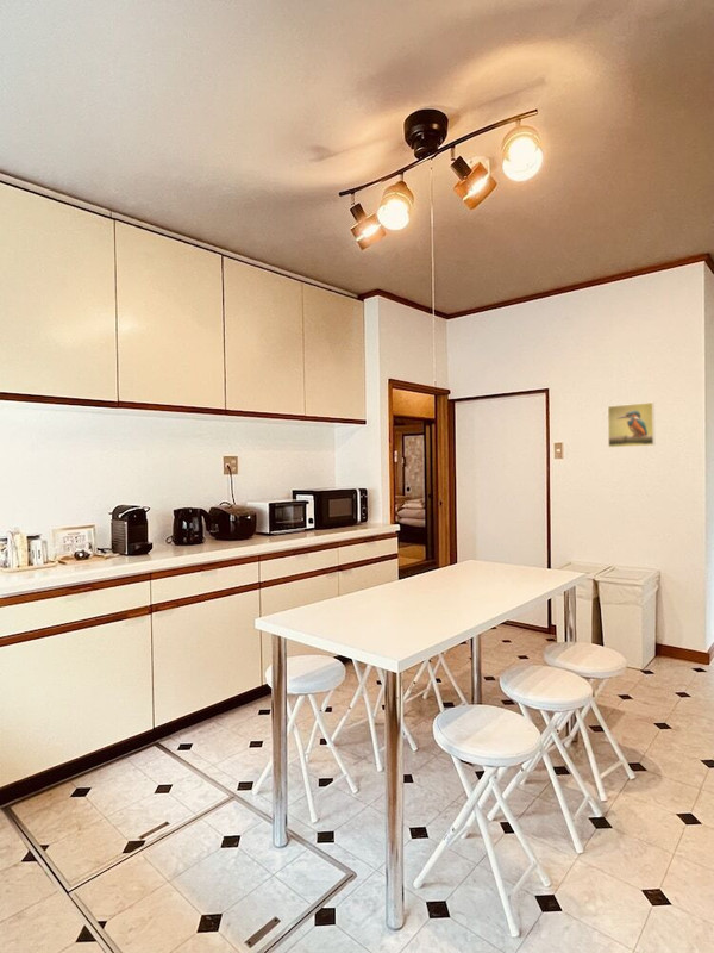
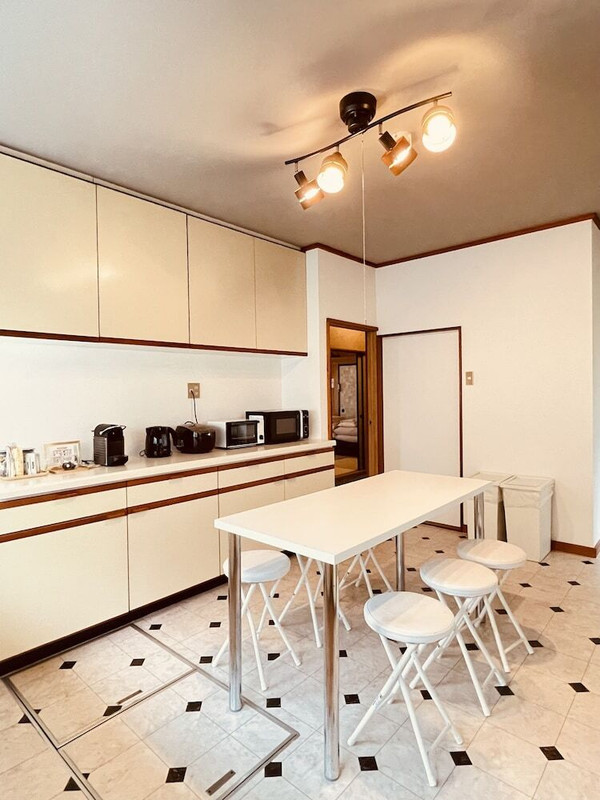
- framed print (631, 425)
